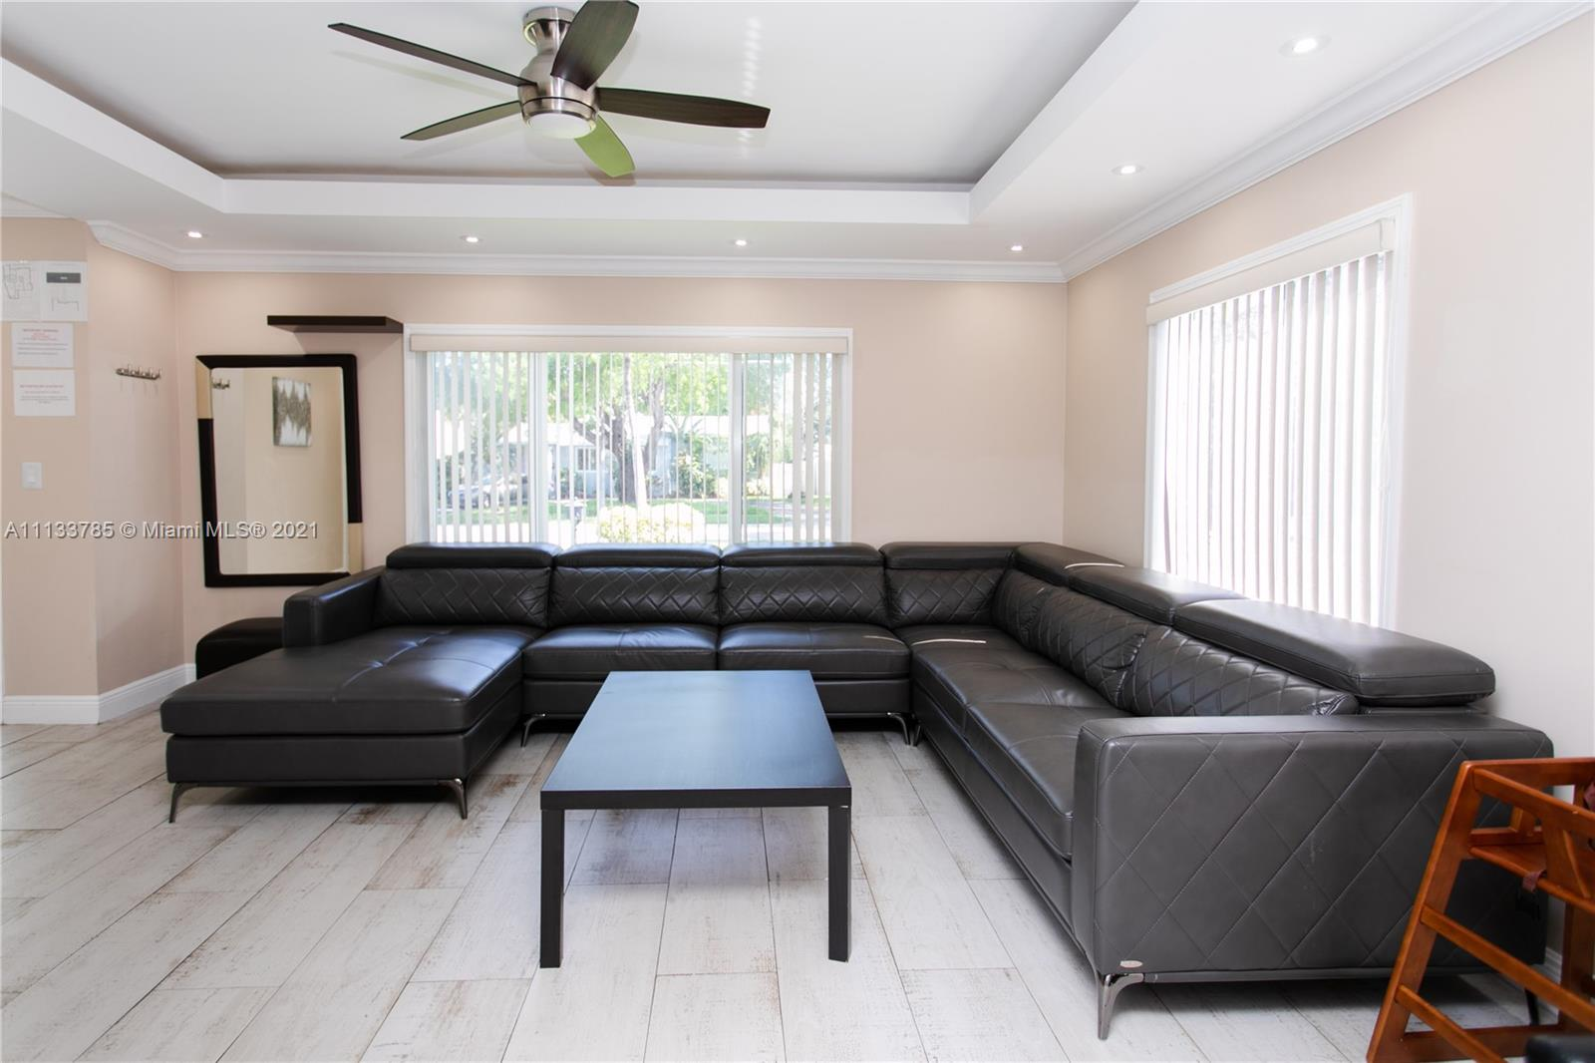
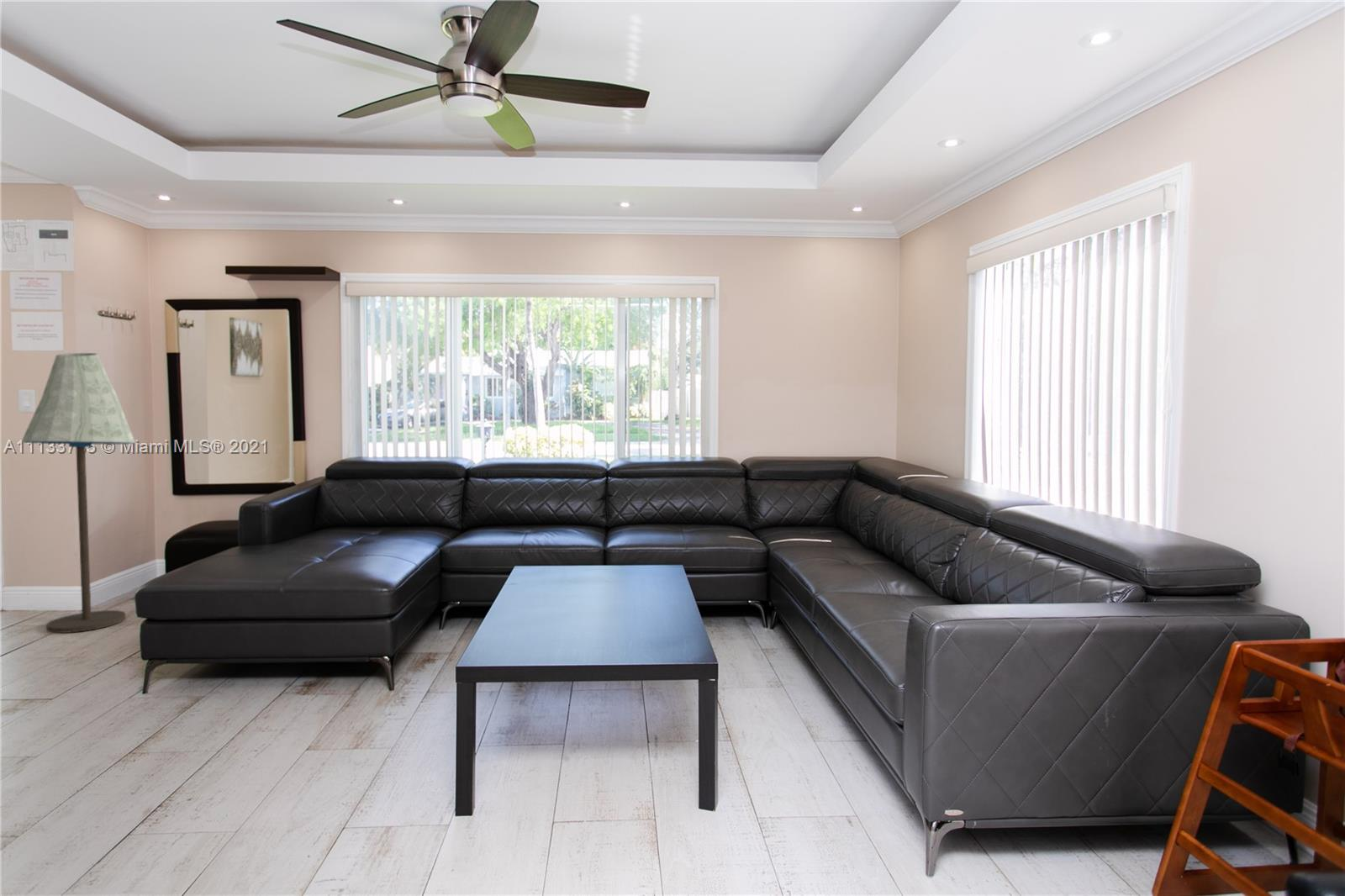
+ floor lamp (82, 488)
